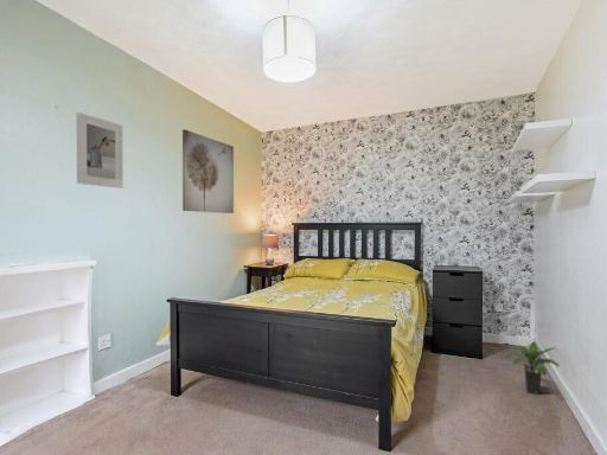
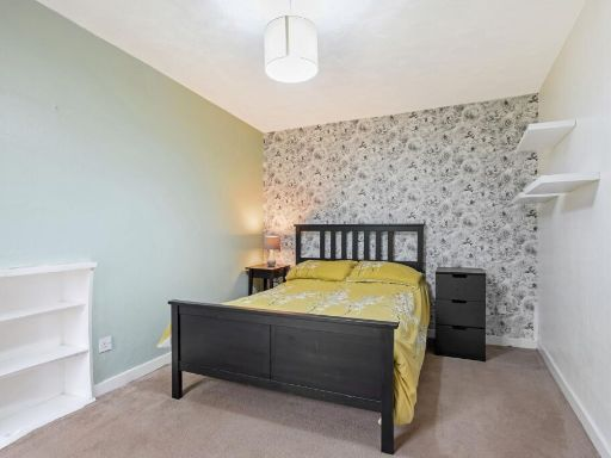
- wall art (210, 175)
- potted plant (532, 366)
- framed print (101, 152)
